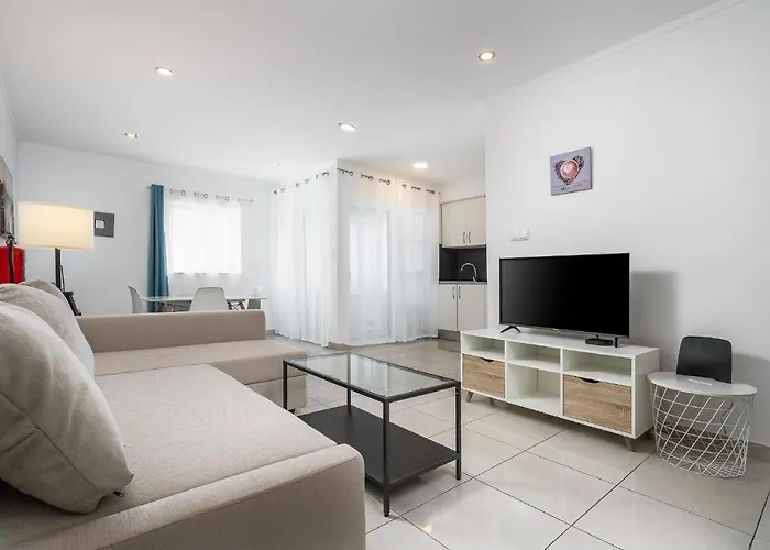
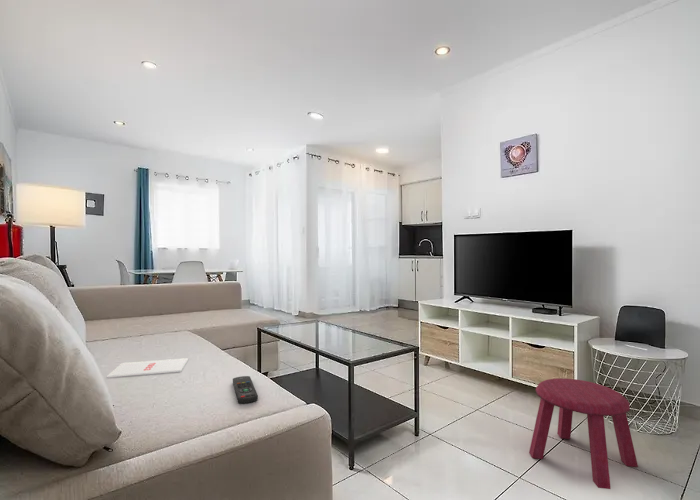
+ stool (588, 424)
+ remote control (244, 388)
+ magazine (150, 367)
